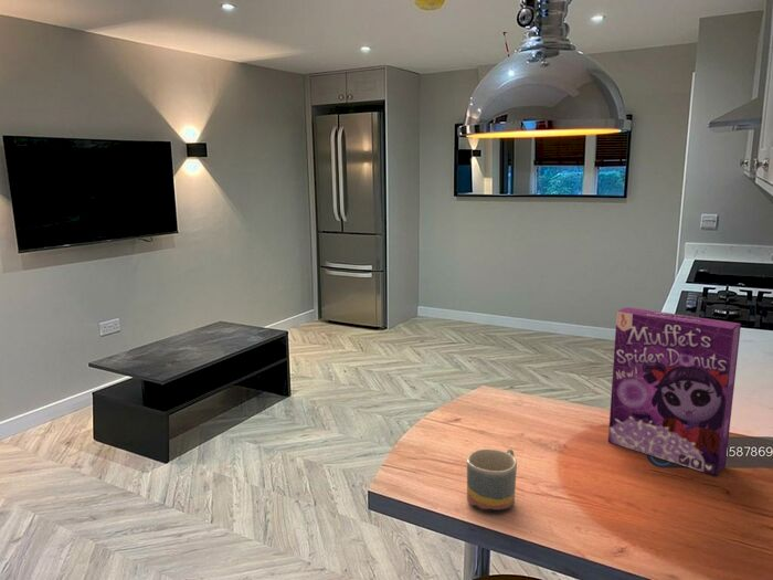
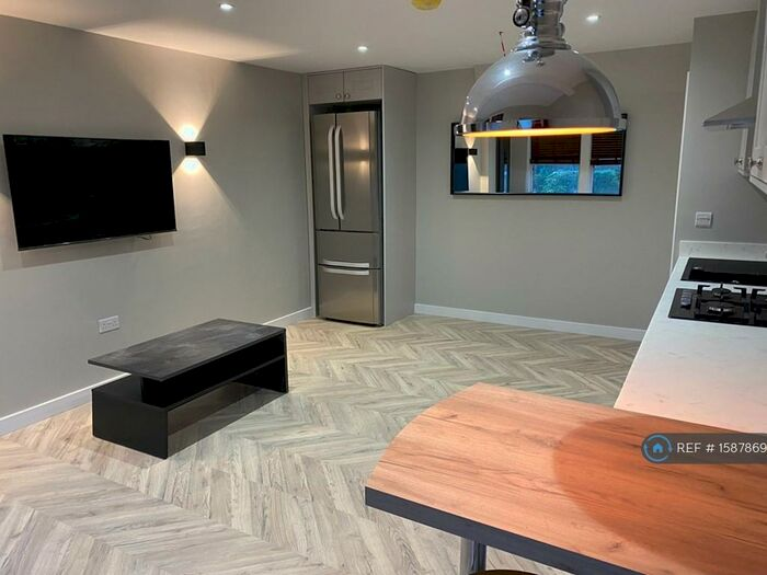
- mug (496, 477)
- cereal box (669, 386)
